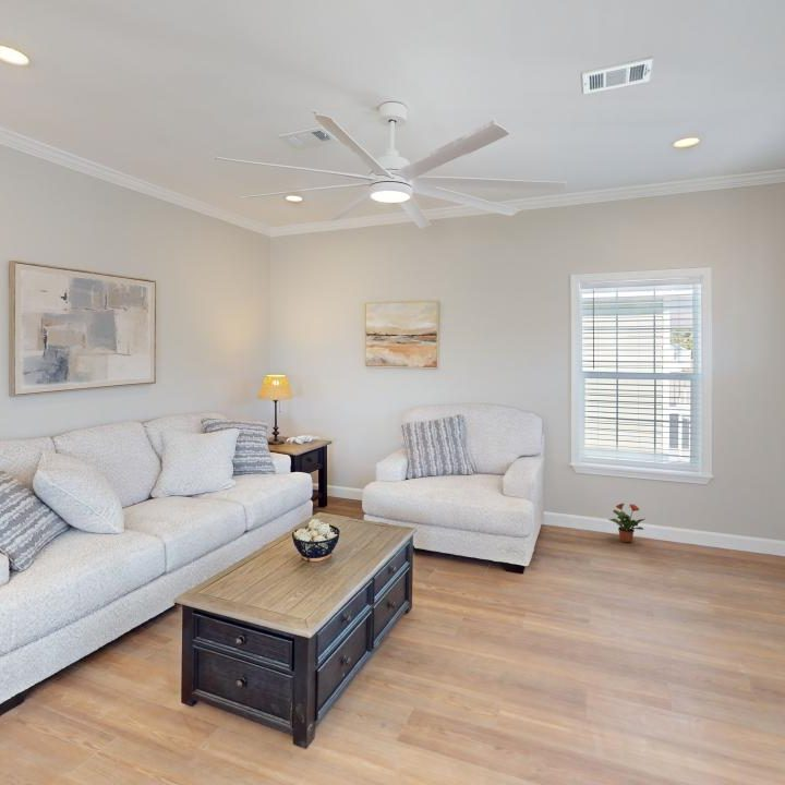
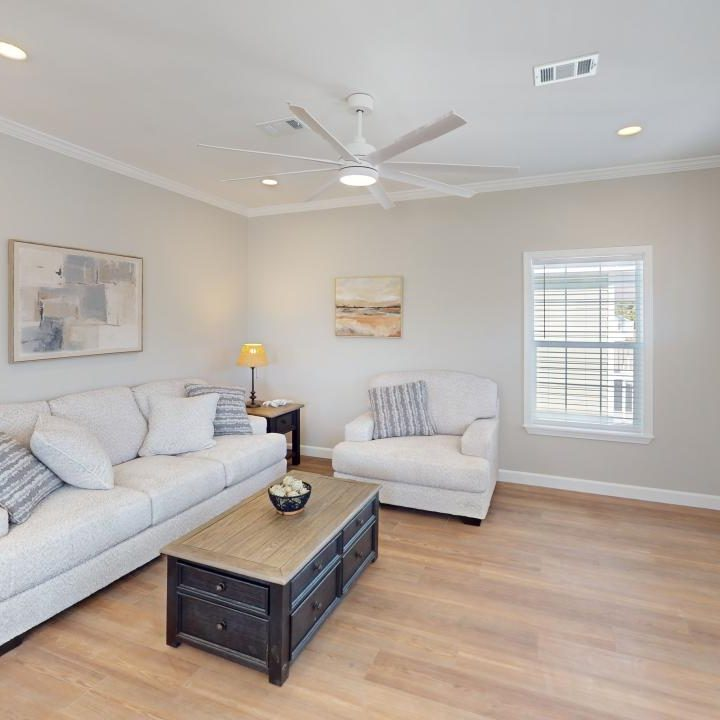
- potted plant (626, 521)
